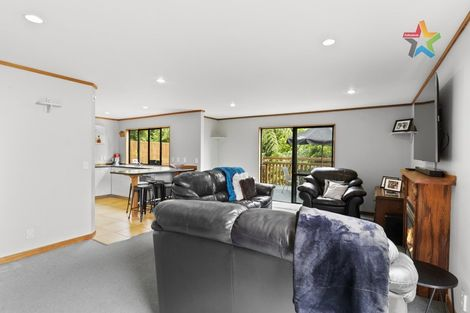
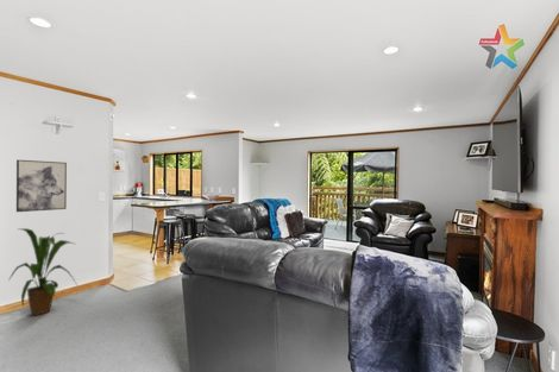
+ wall art (42, 185)
+ house plant (49, 265)
